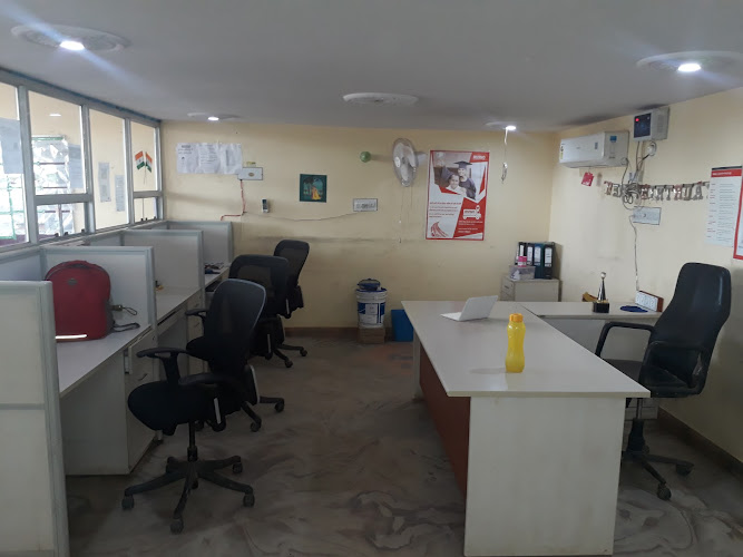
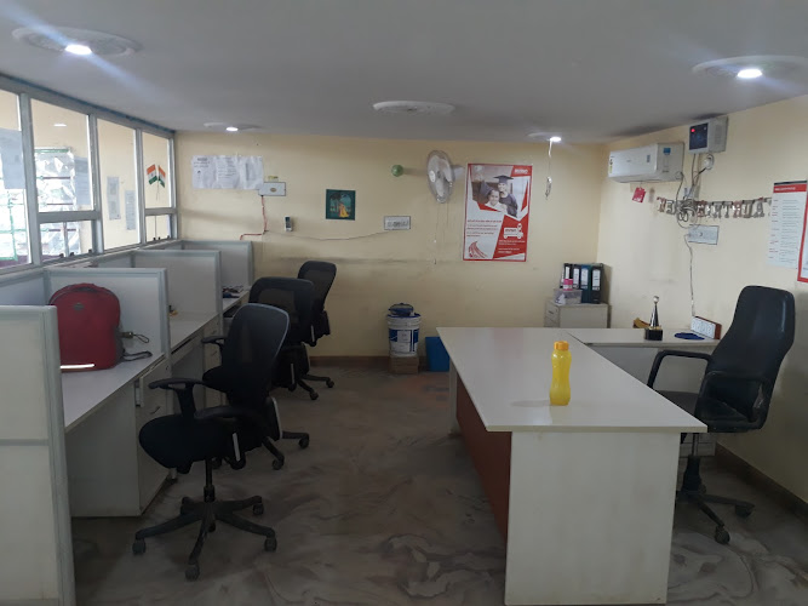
- laptop (469, 304)
